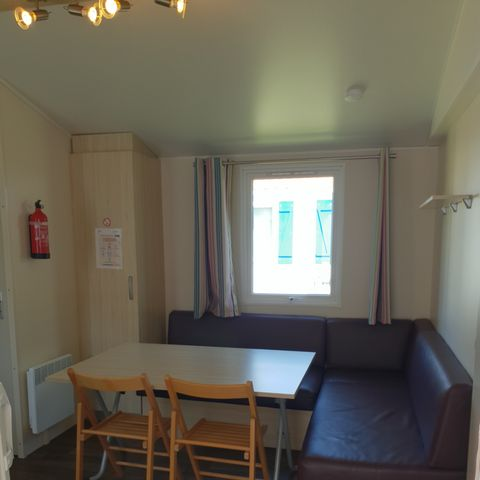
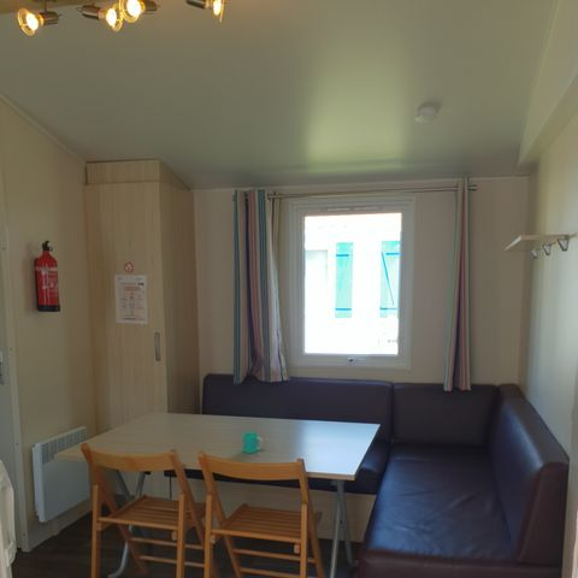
+ cup (253, 442)
